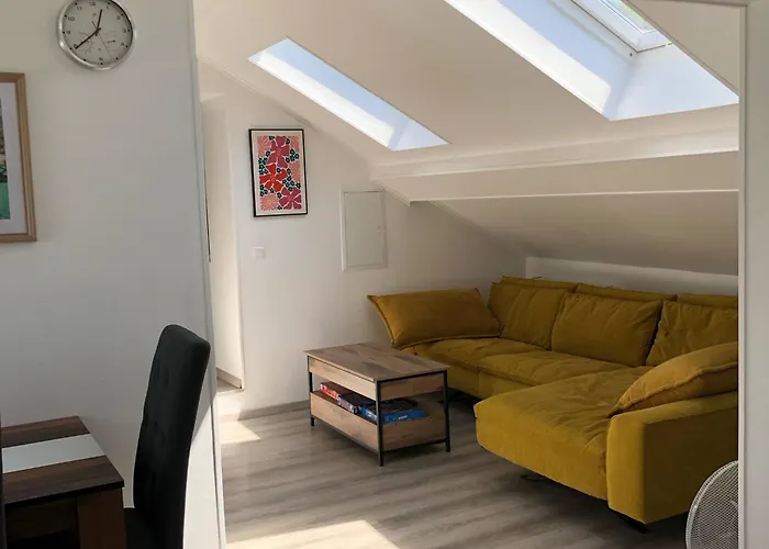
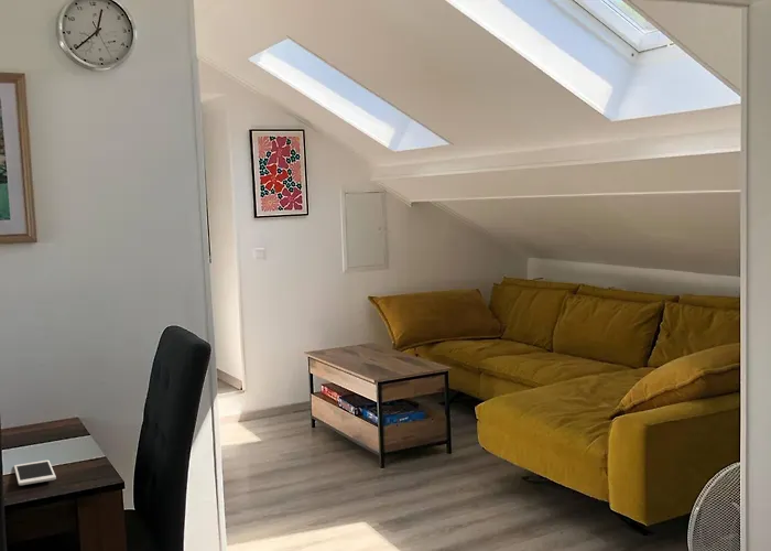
+ cell phone (34, 472)
